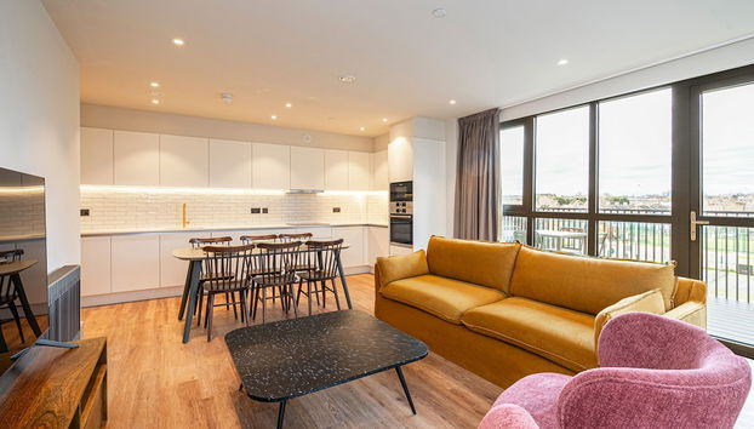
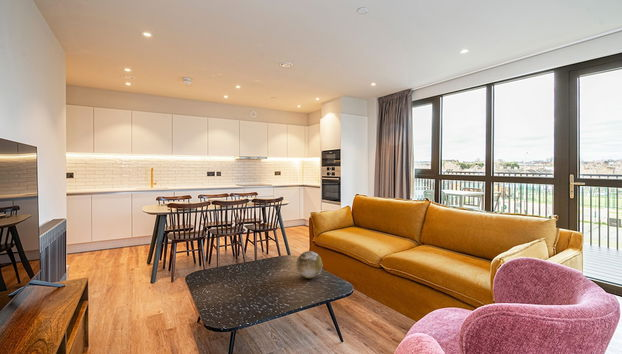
+ decorative orb (309, 264)
